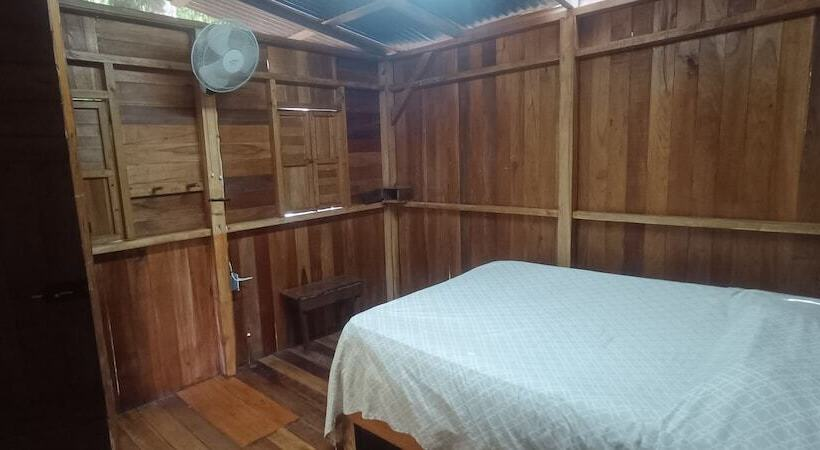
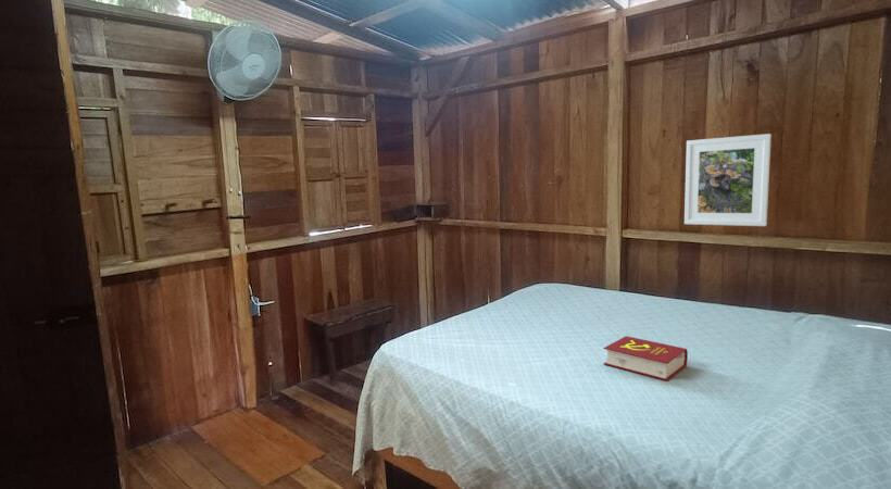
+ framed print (725, 181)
+ book (644, 355)
